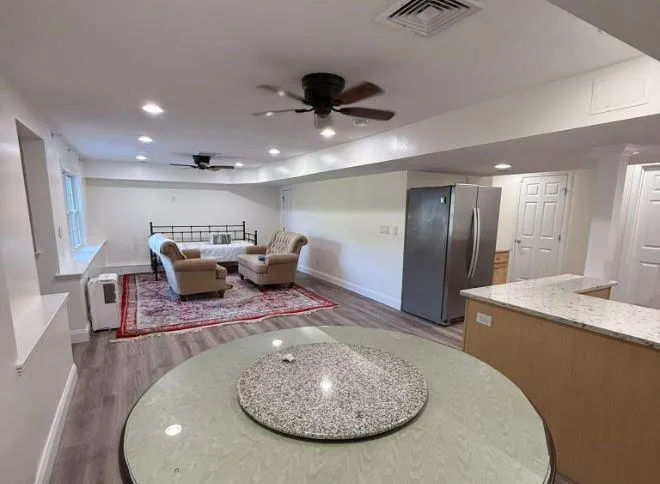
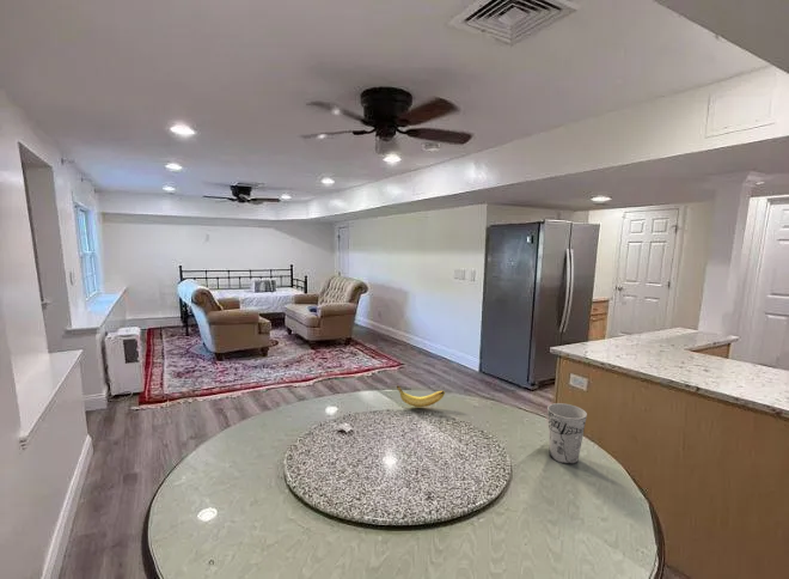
+ banana (420, 397)
+ cup (564, 433)
